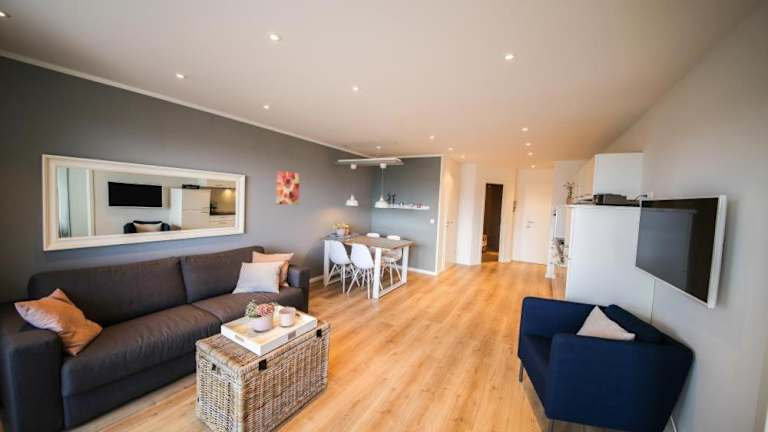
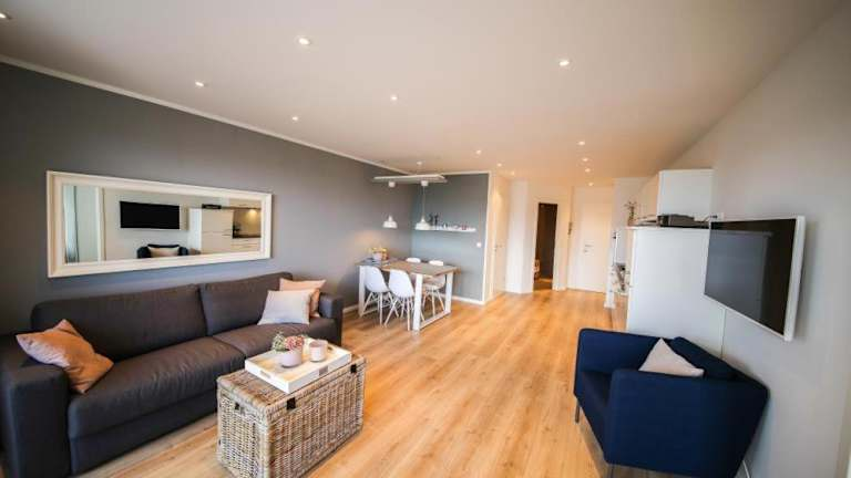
- wall art (288, 188)
